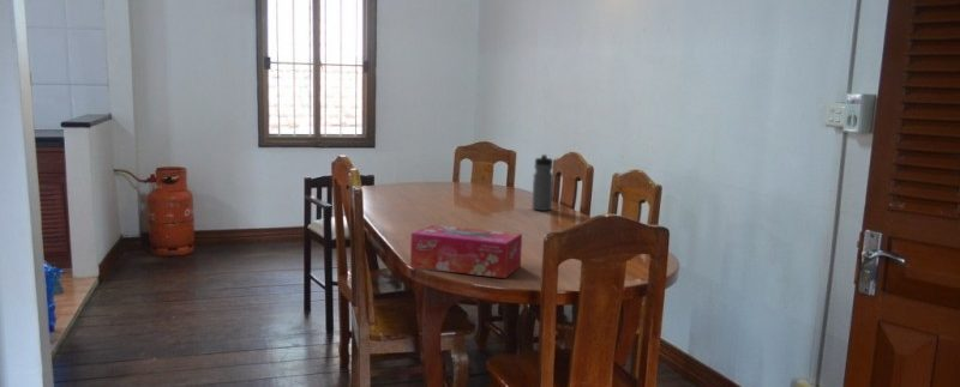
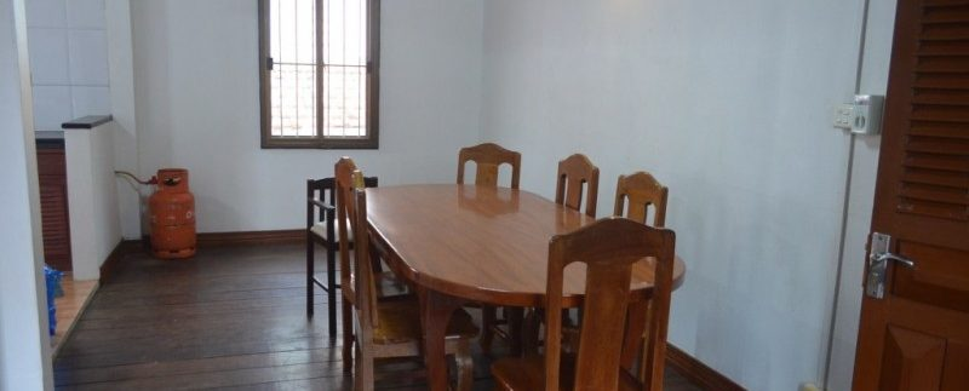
- water bottle (542, 181)
- tissue box (466, 249)
